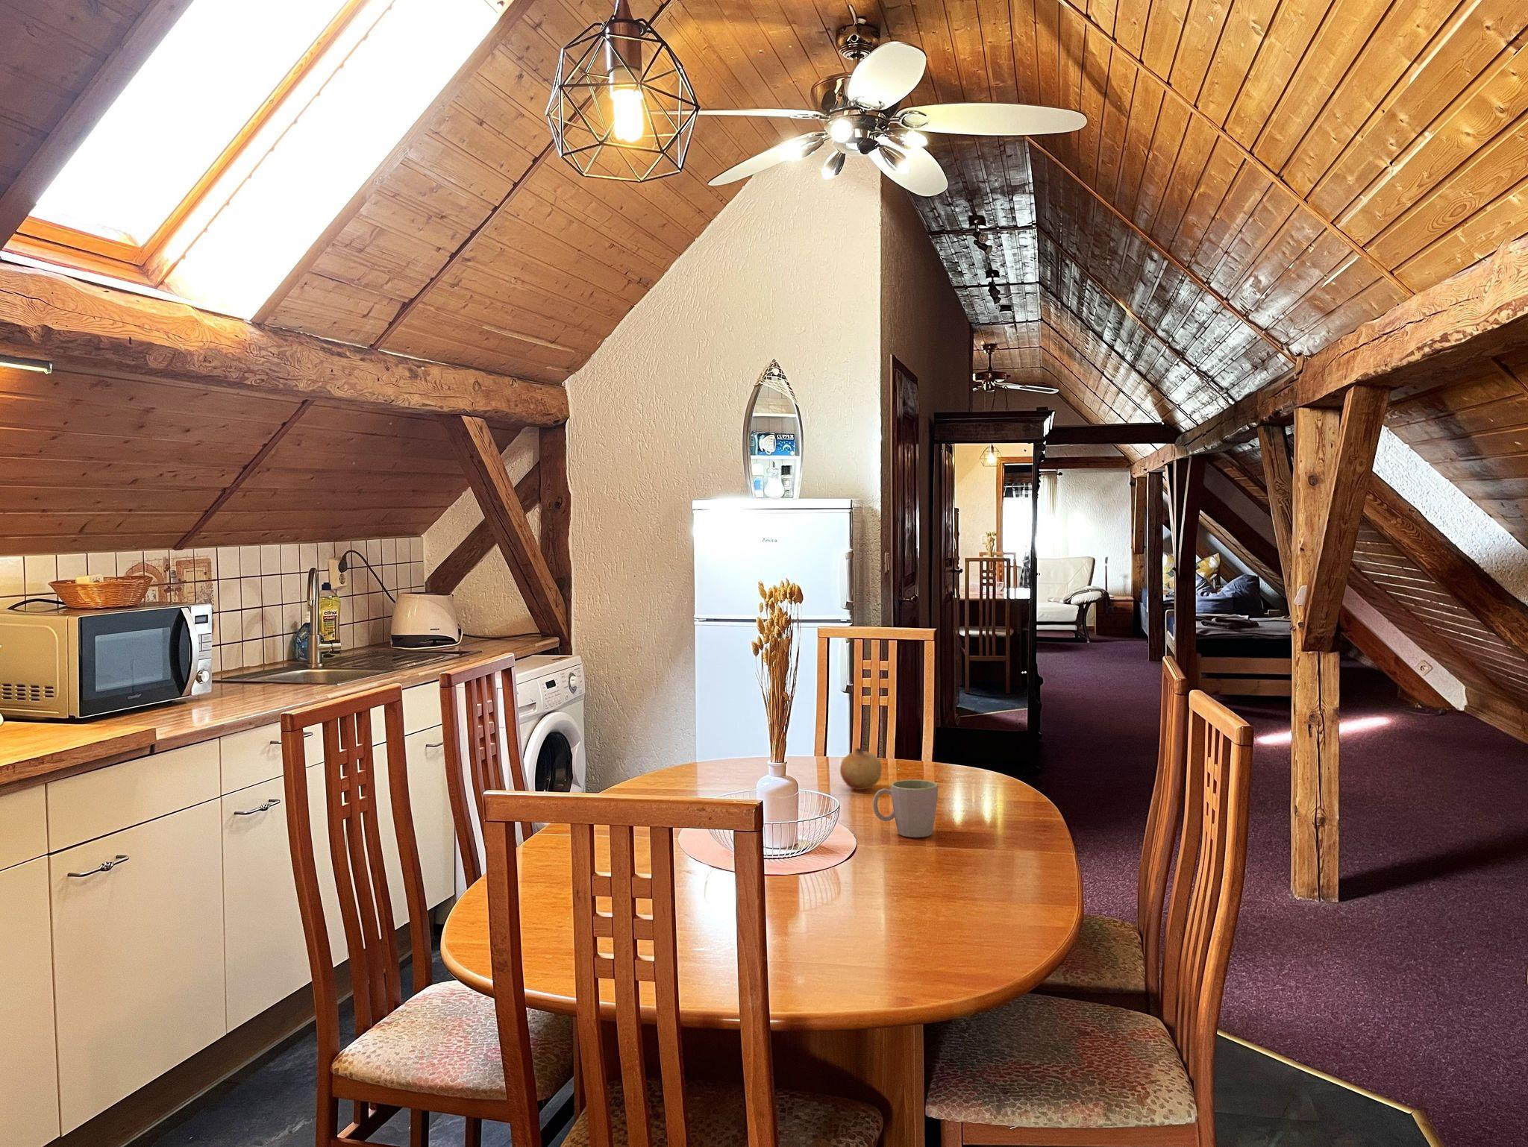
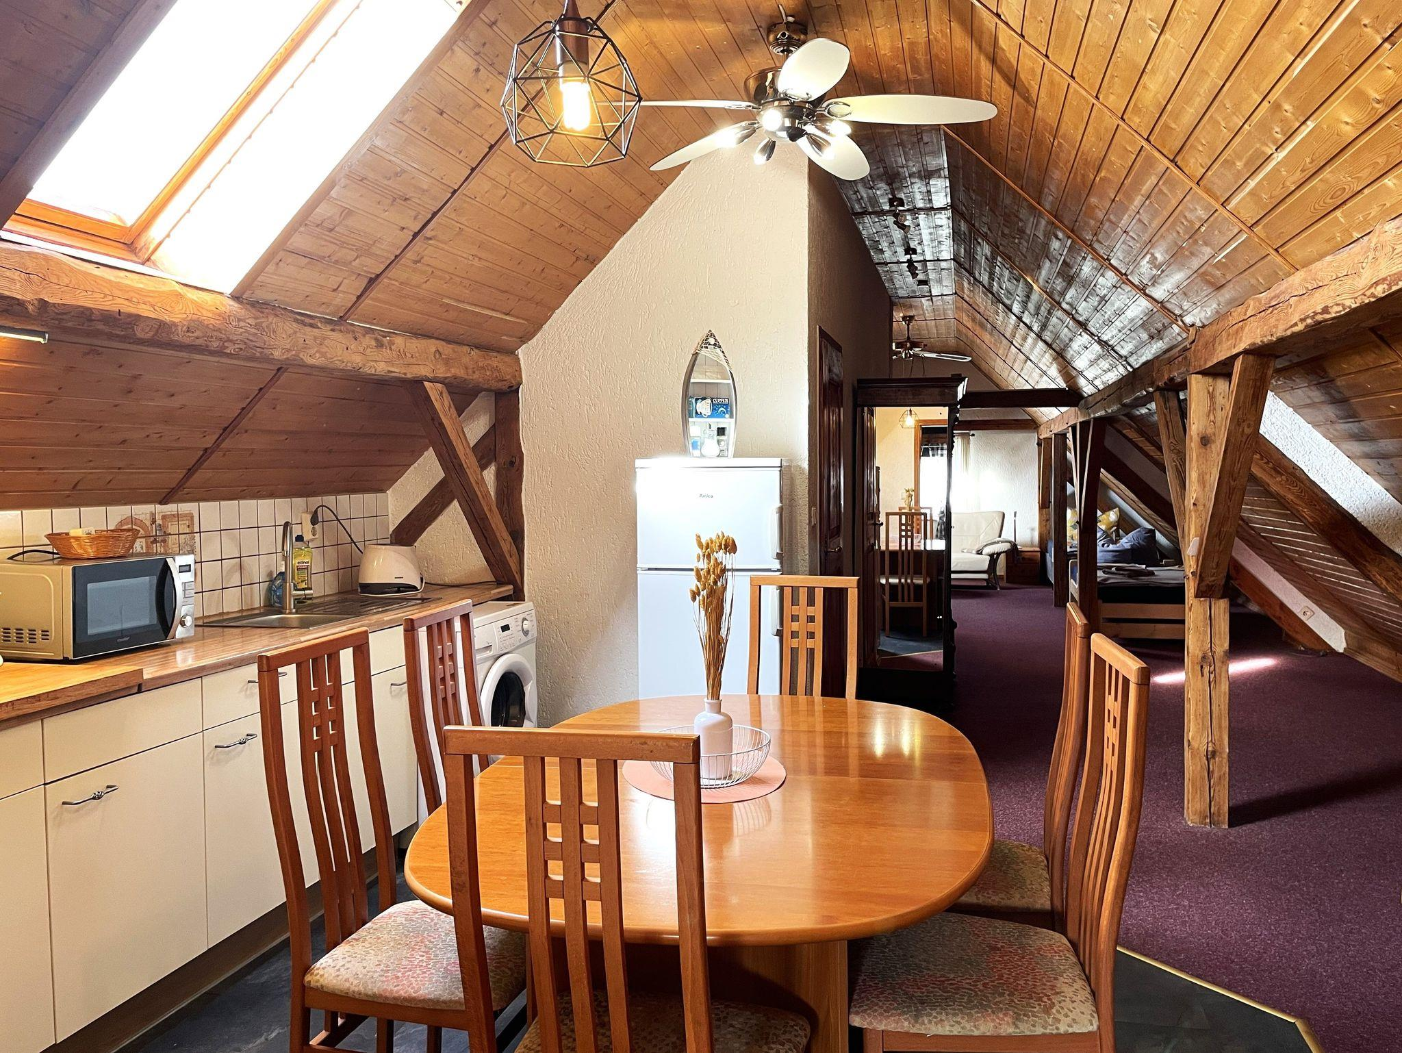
- fruit (860, 767)
- mug (905, 808)
